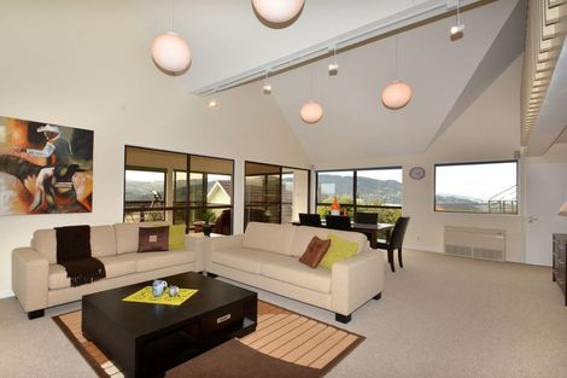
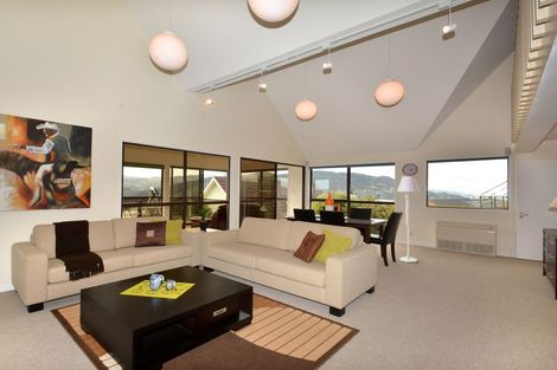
+ floor lamp (408, 218)
